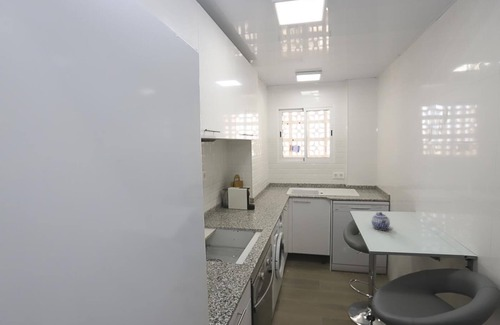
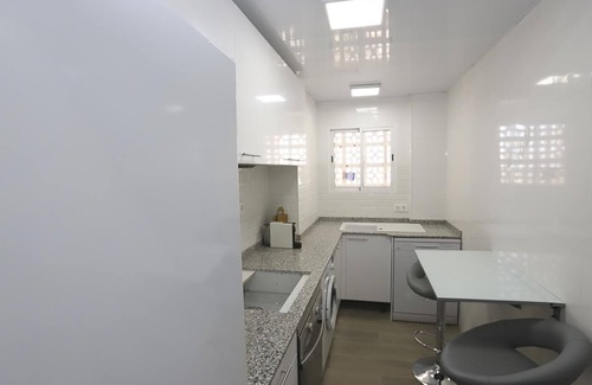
- teapot (380, 220)
